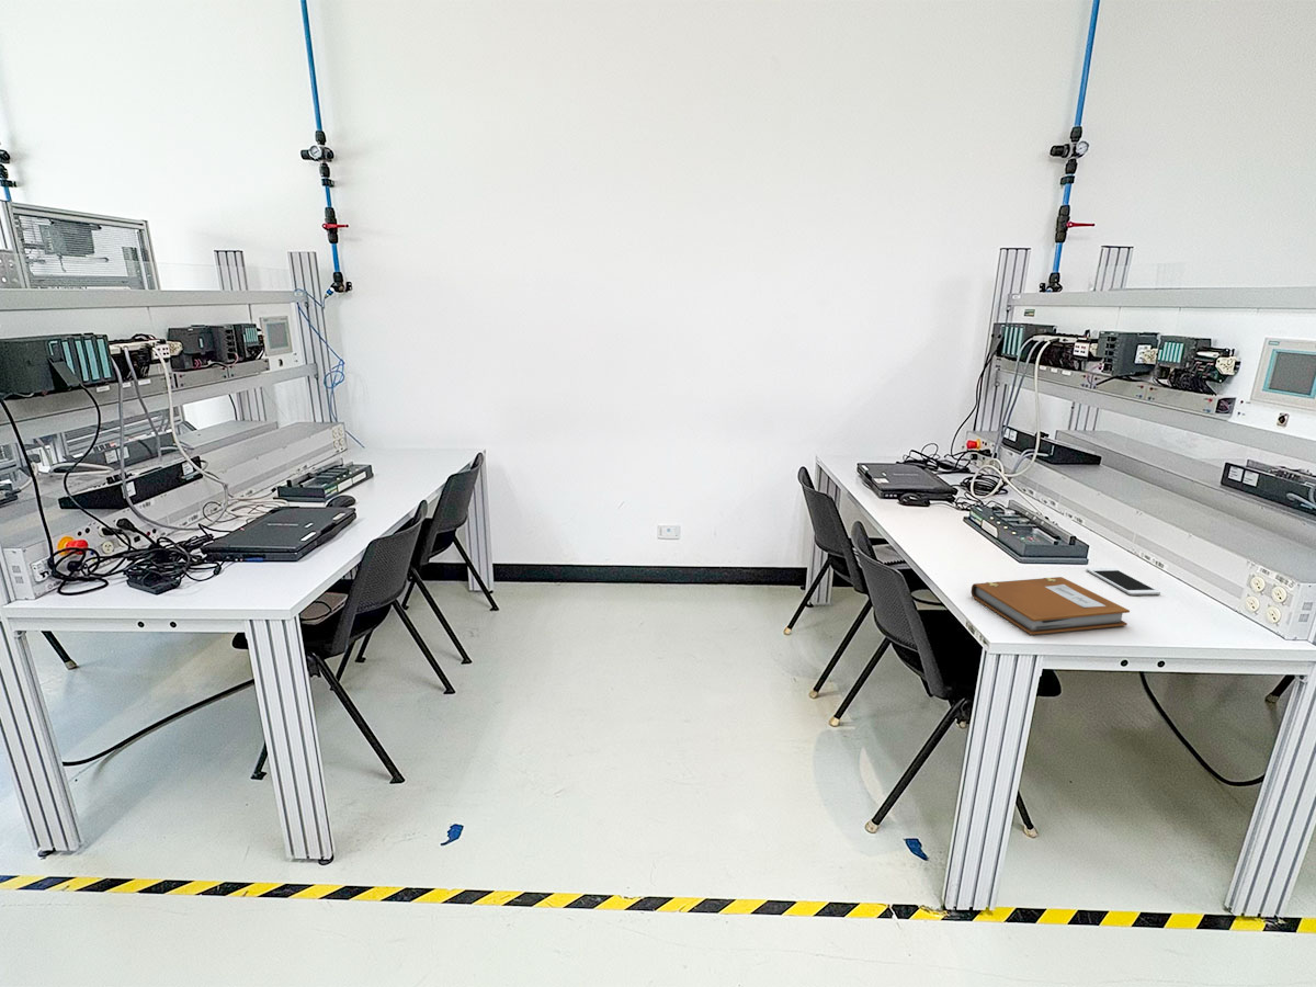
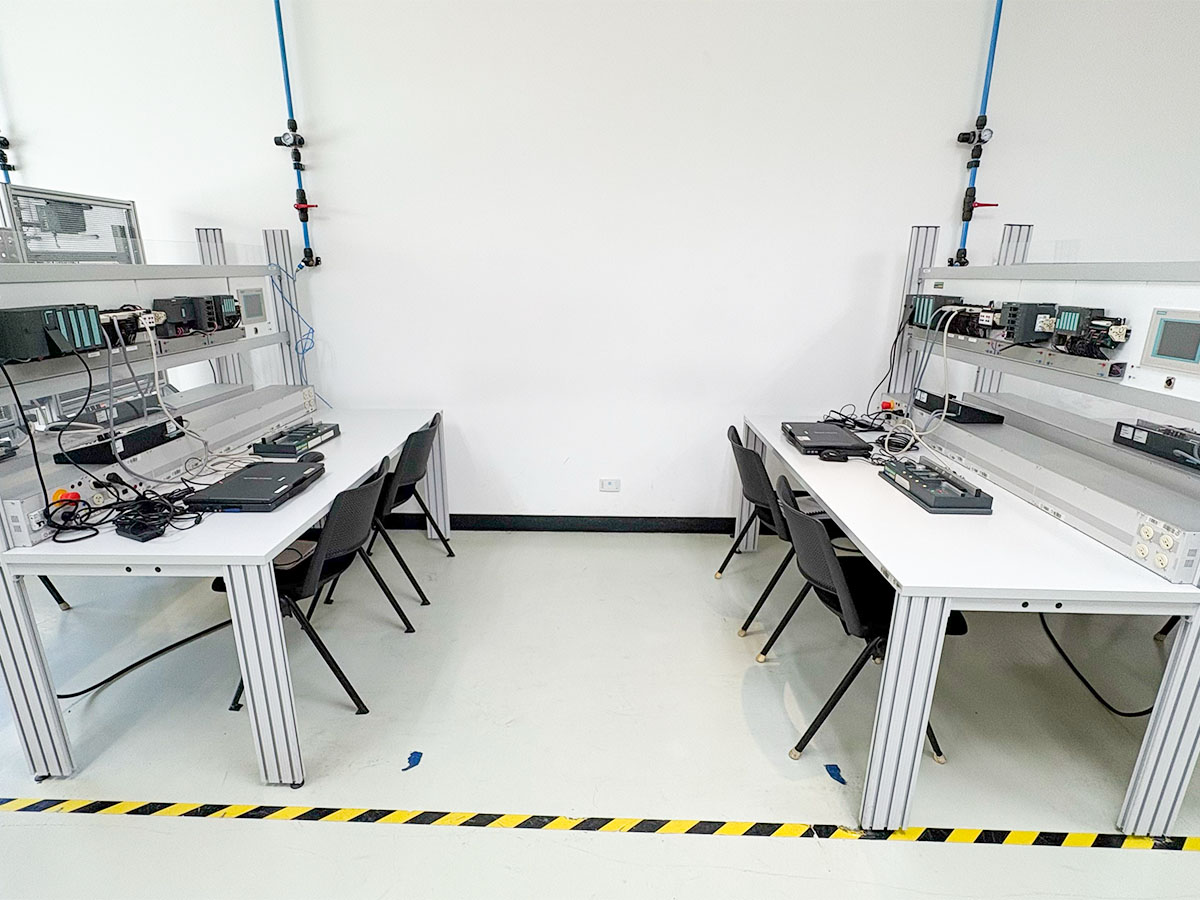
- notebook (1047, 602)
- cell phone (1121, 580)
